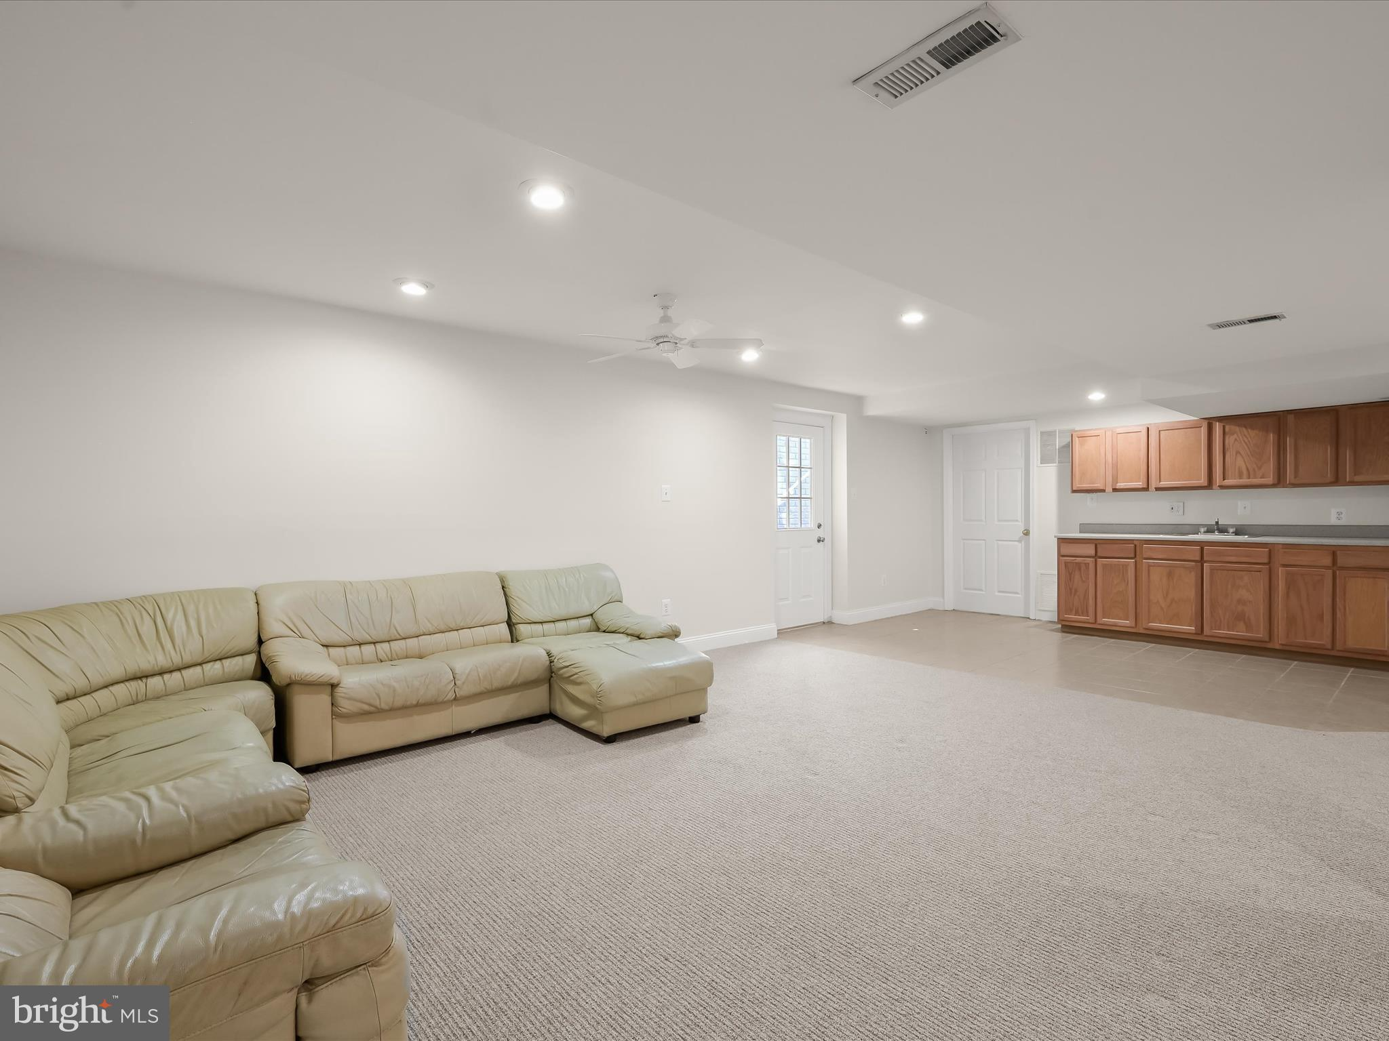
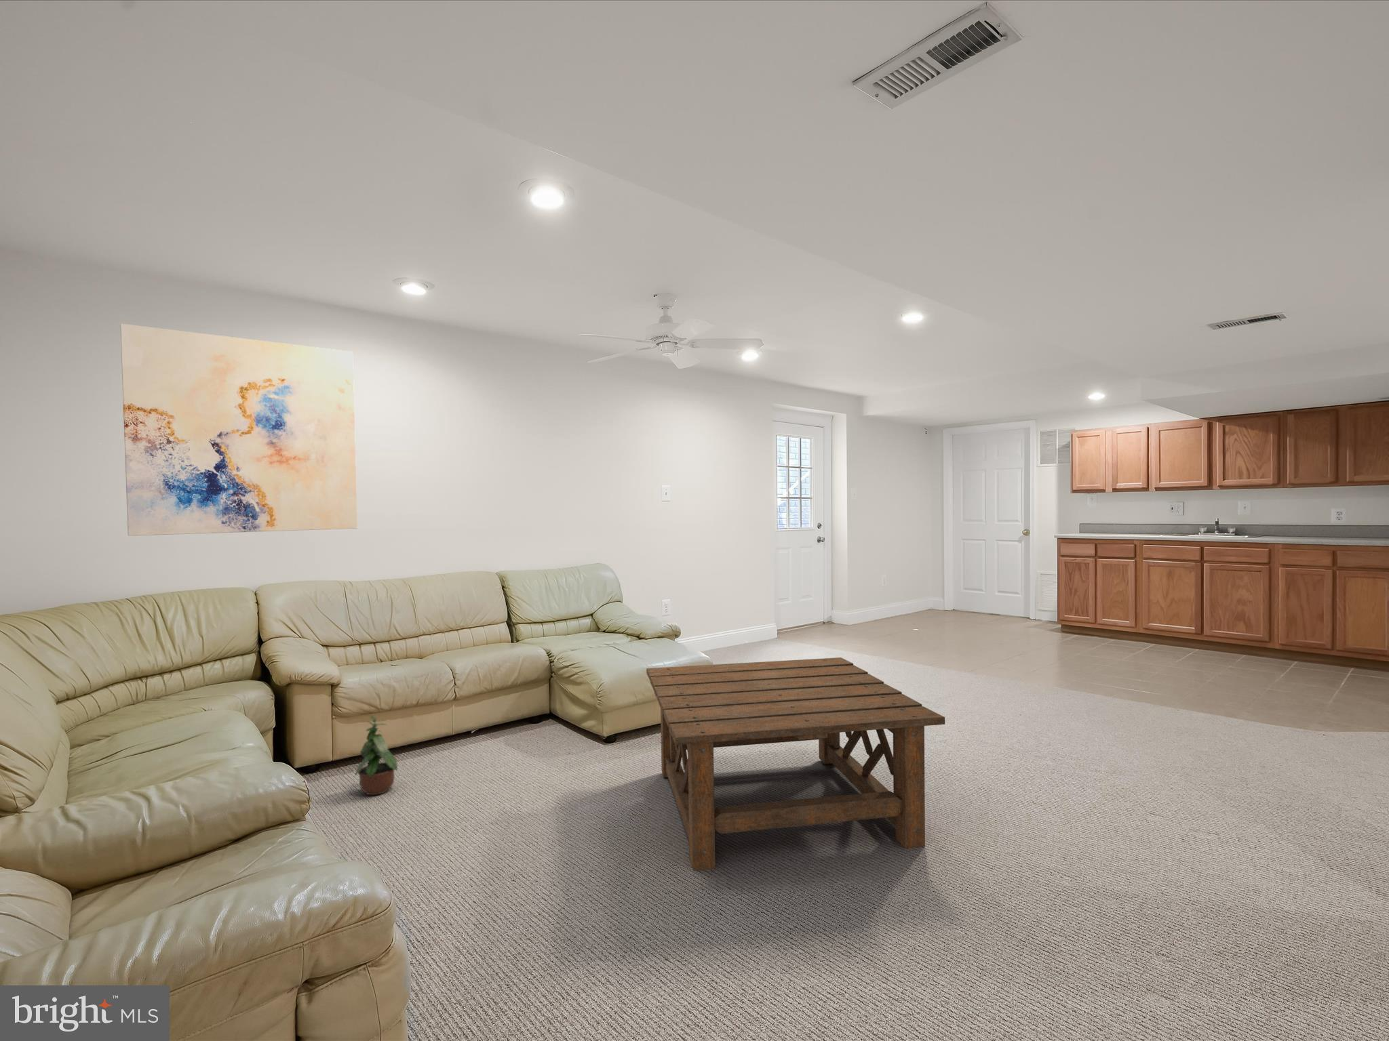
+ coffee table (775, 742)
+ wall art (249, 436)
+ potted plant (376, 752)
